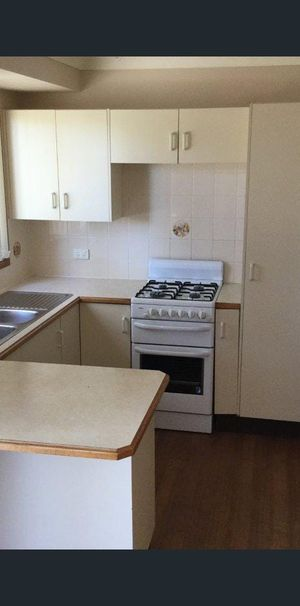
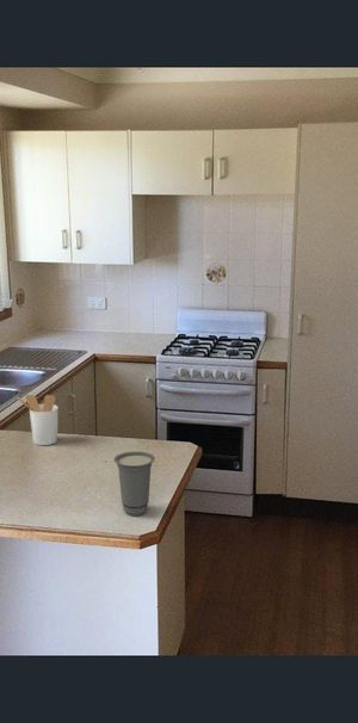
+ cup (135, 484)
+ utensil holder (37, 418)
